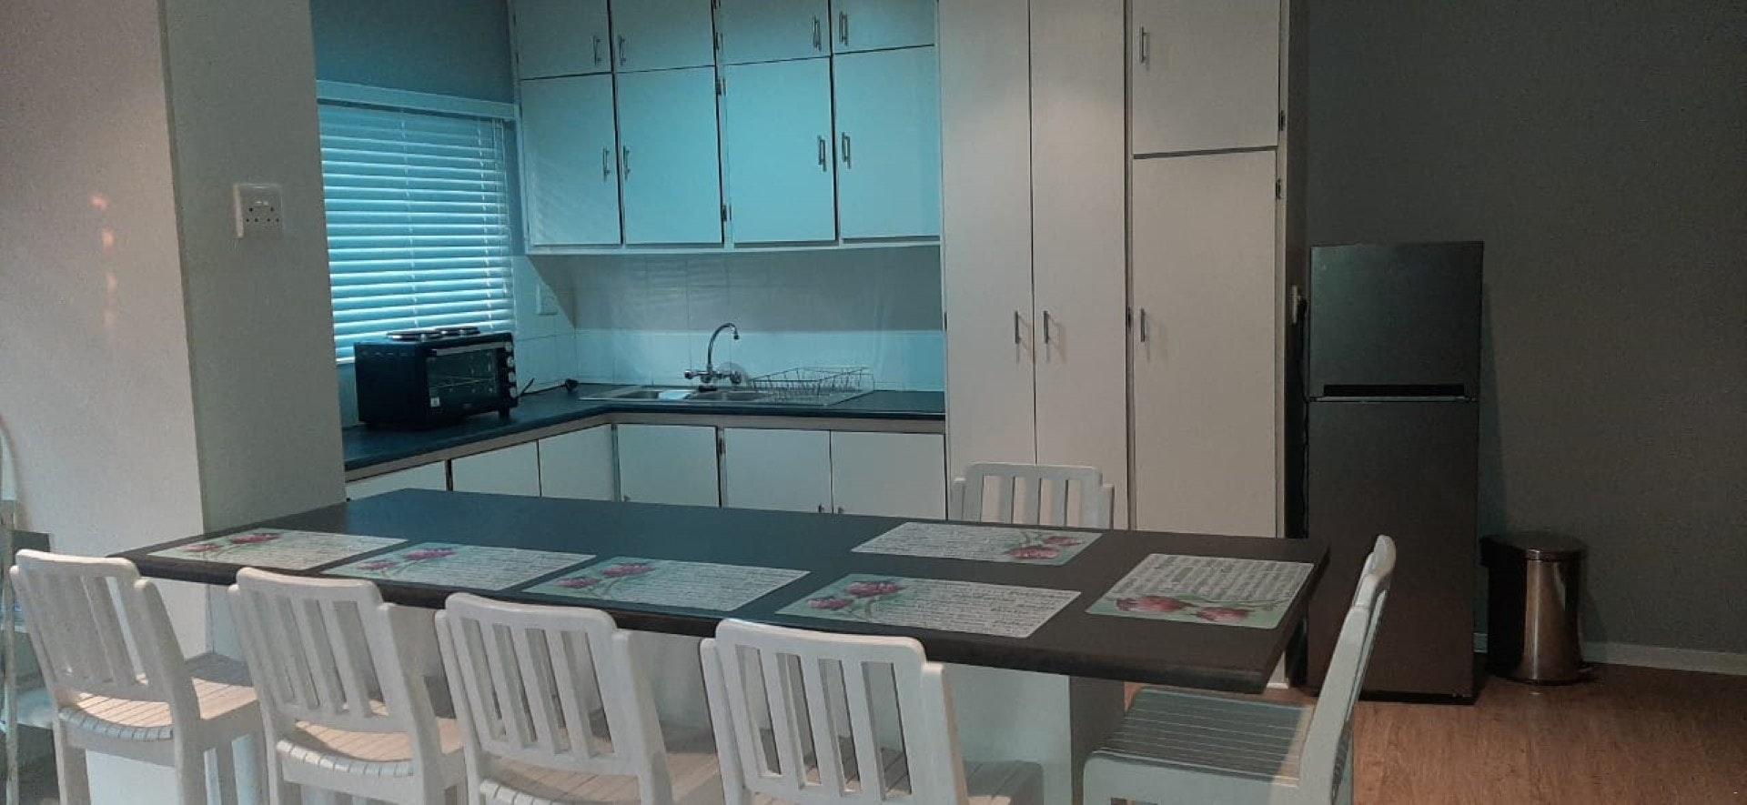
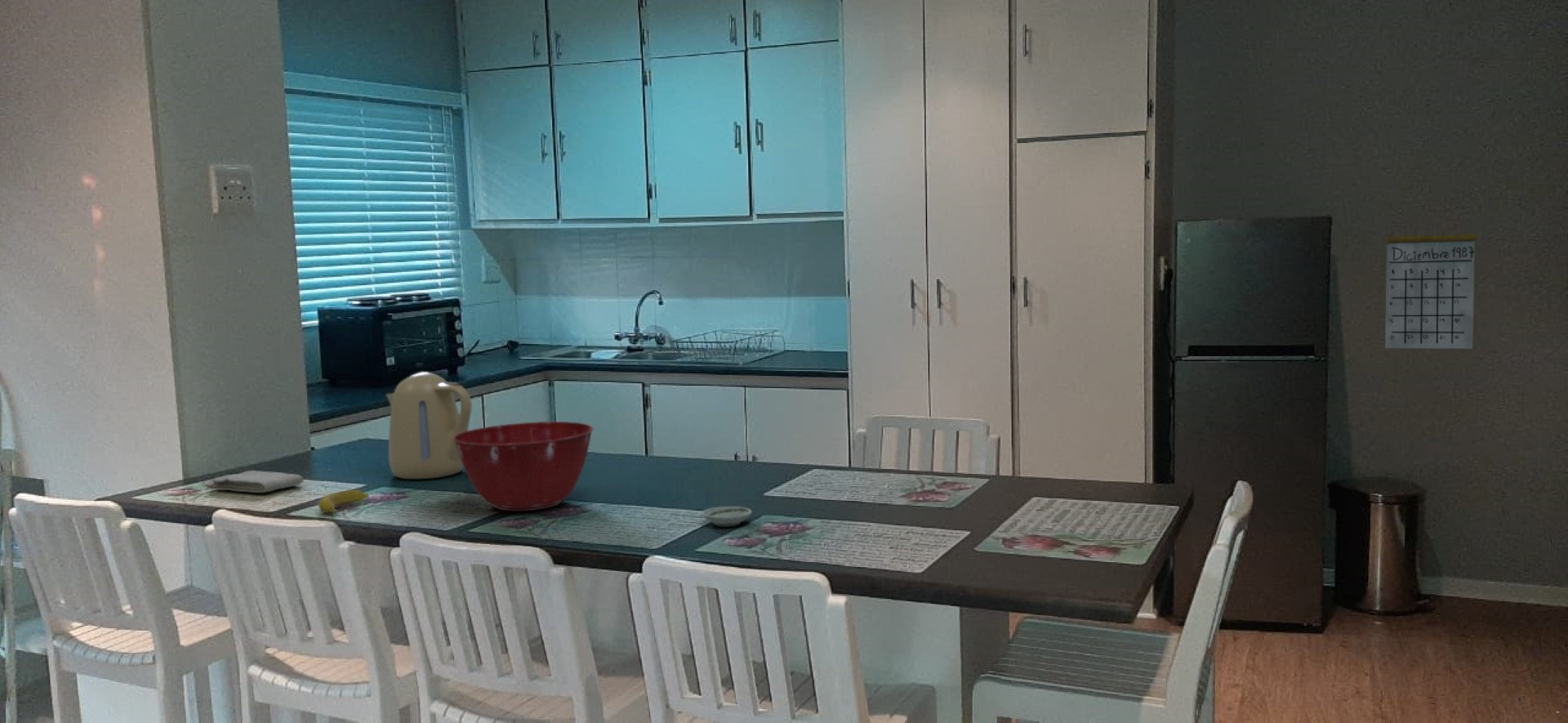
+ calendar (1429, 279)
+ saucer (727, 517)
+ washcloth (256, 480)
+ kettle (429, 422)
+ mixing bowl (525, 467)
+ banana (344, 501)
